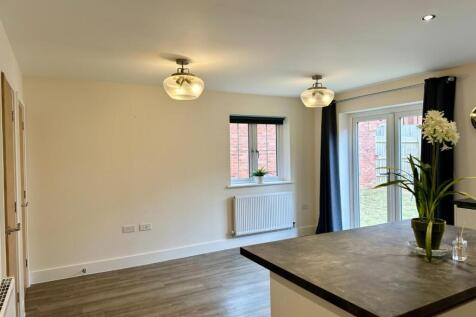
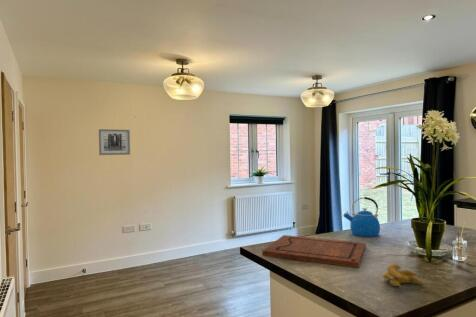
+ wall art (114, 142)
+ kettle (361, 215)
+ cutting board (315, 248)
+ banana (402, 276)
